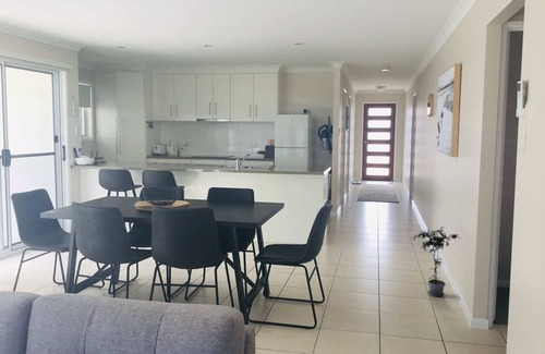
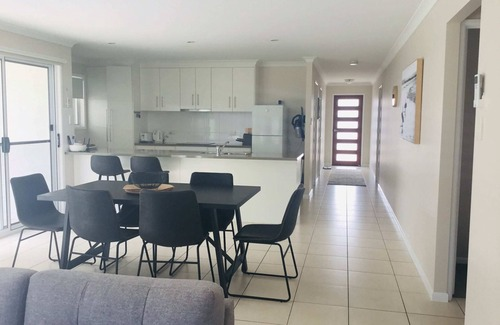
- potted plant (436, 260)
